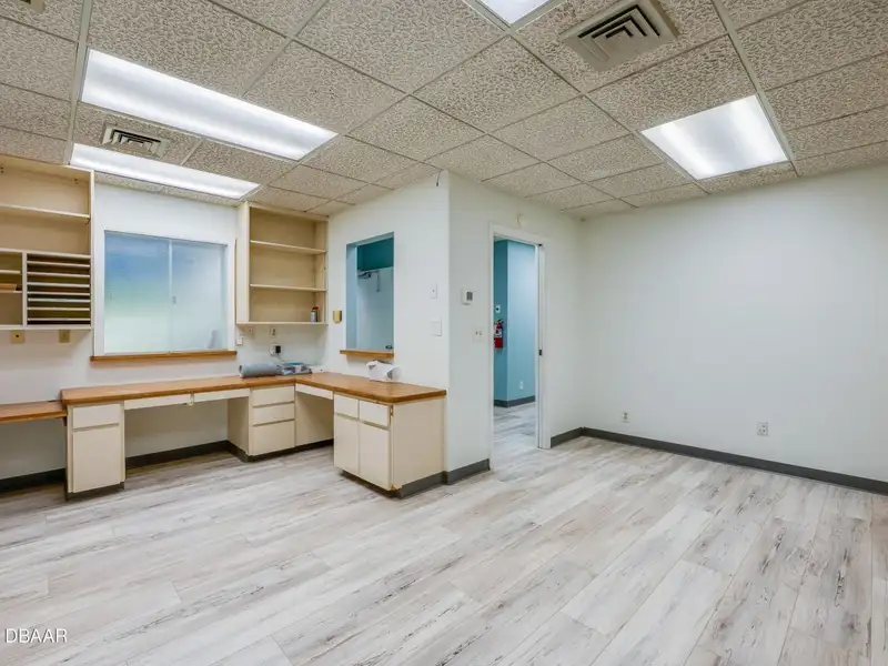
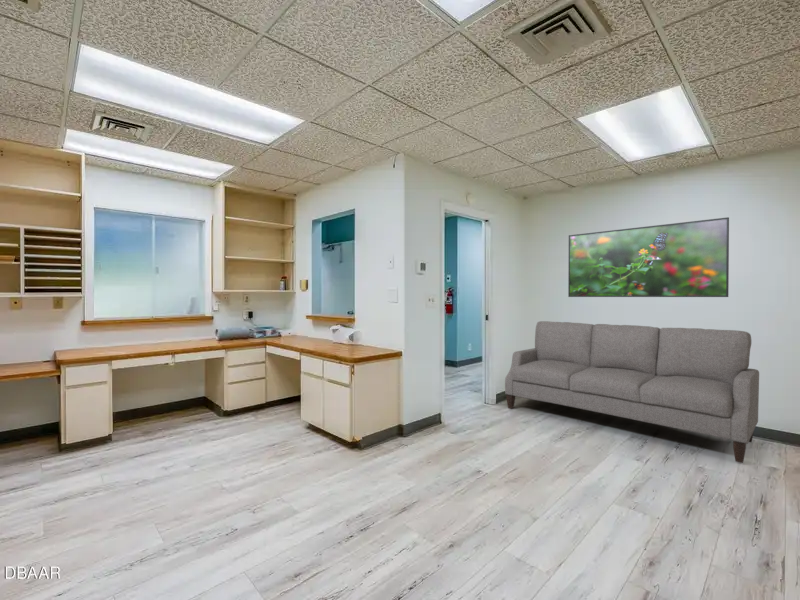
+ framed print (638, 262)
+ sofa (616, 373)
